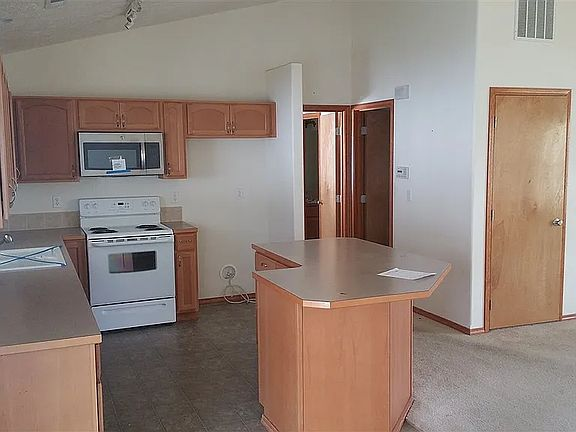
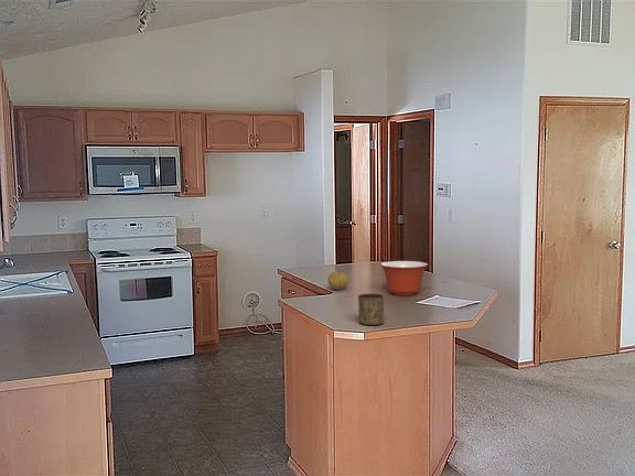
+ fruit (337, 280)
+ mixing bowl (403, 278)
+ cup (370, 309)
